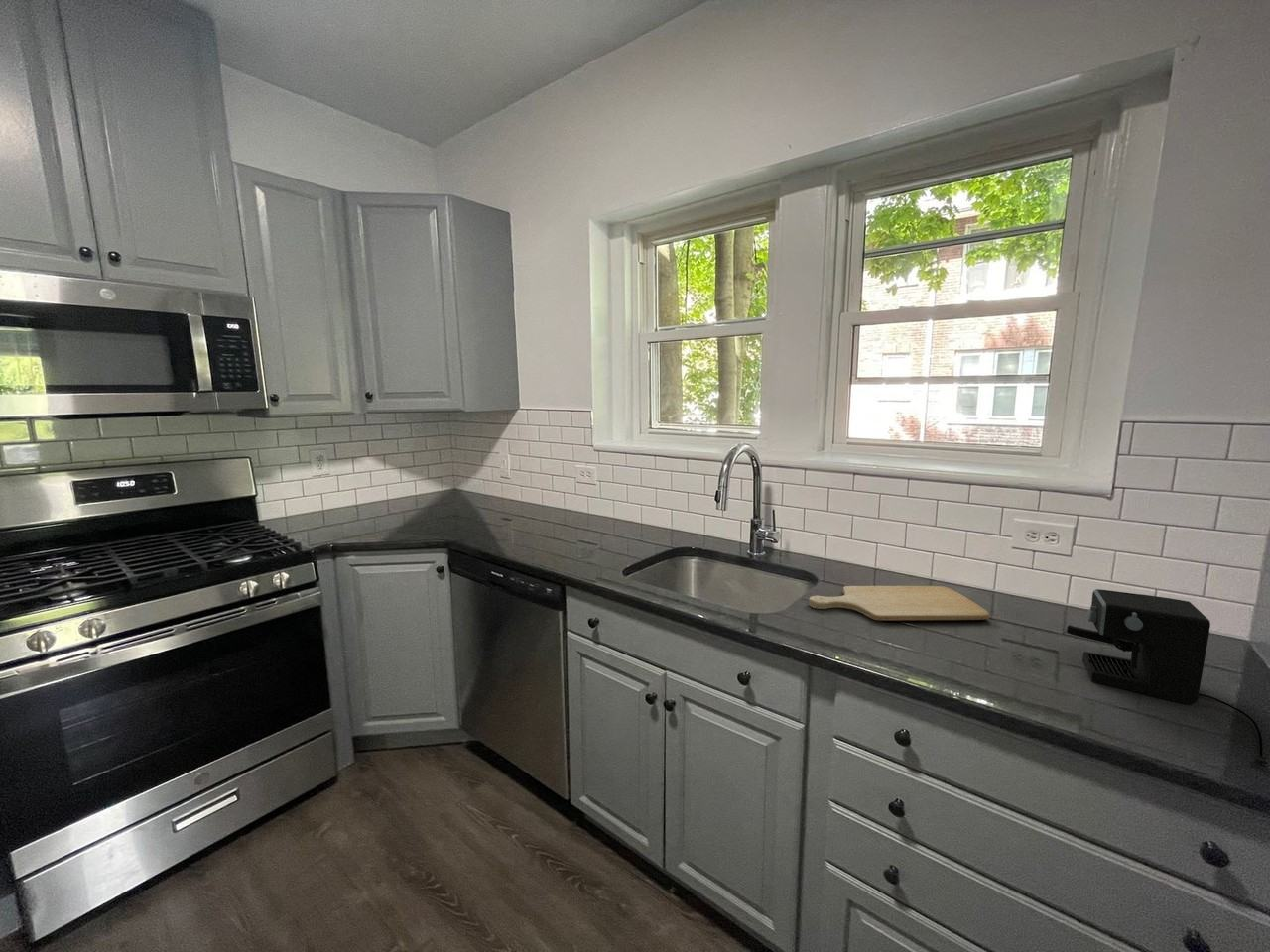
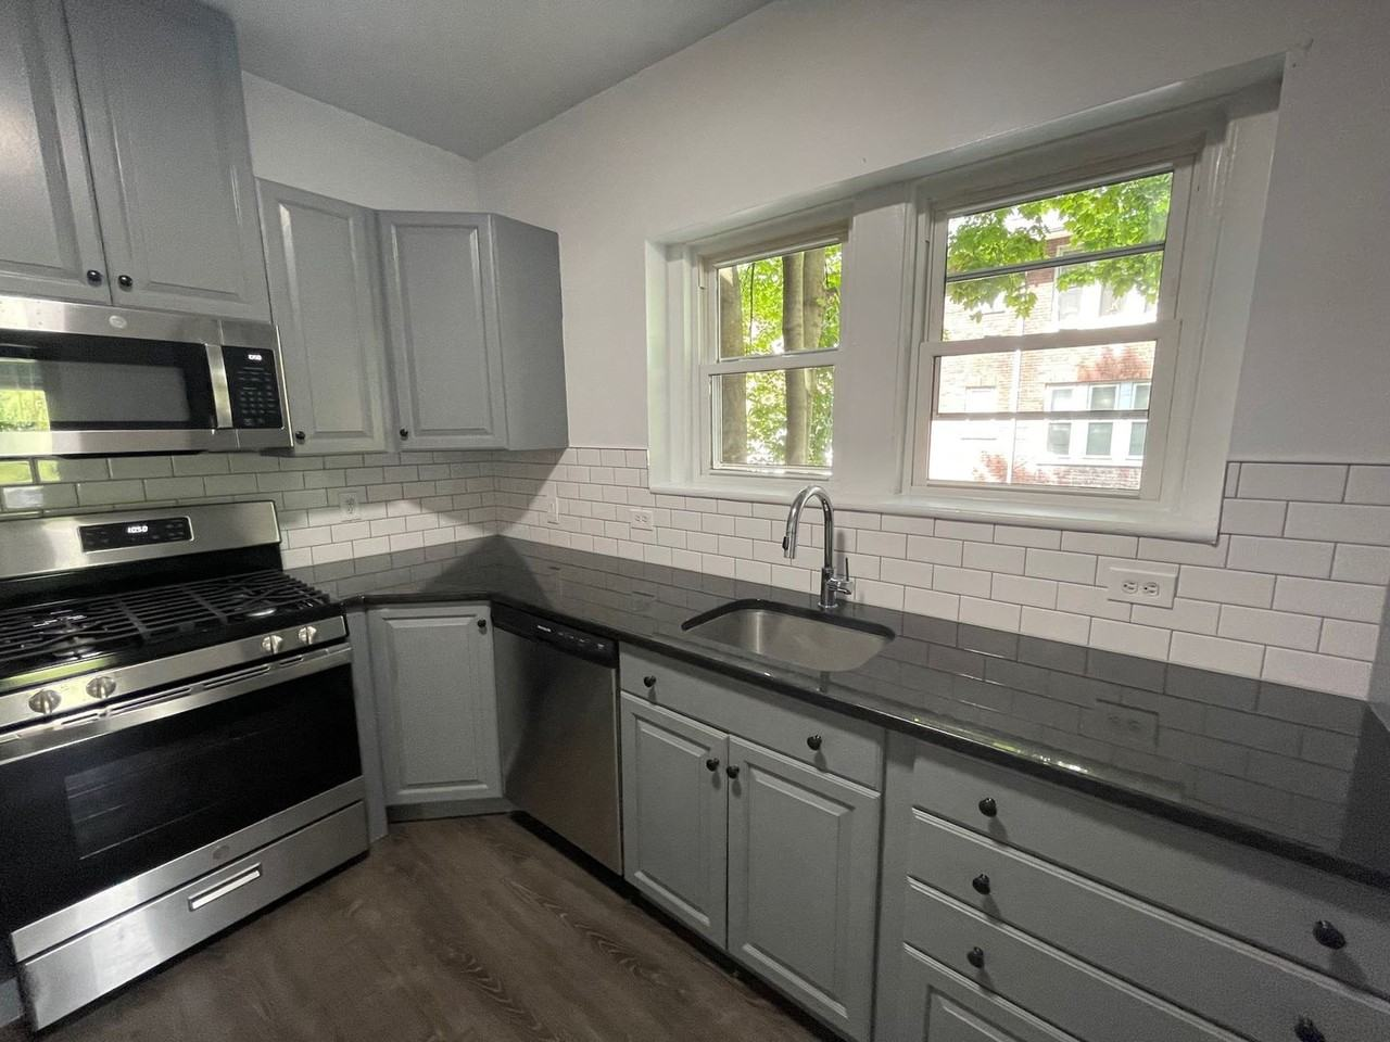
- chopping board (888, 601)
- coffee maker (1162, 661)
